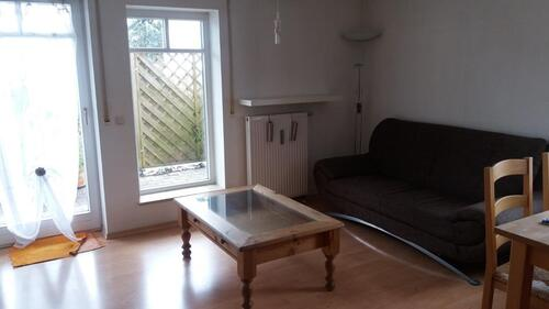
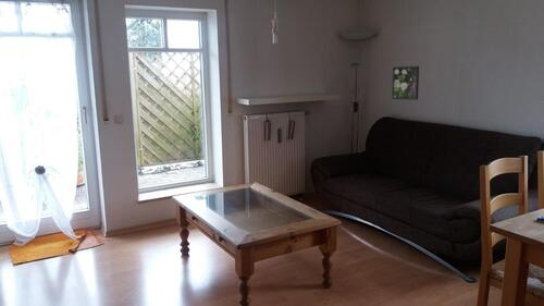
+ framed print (405, 83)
